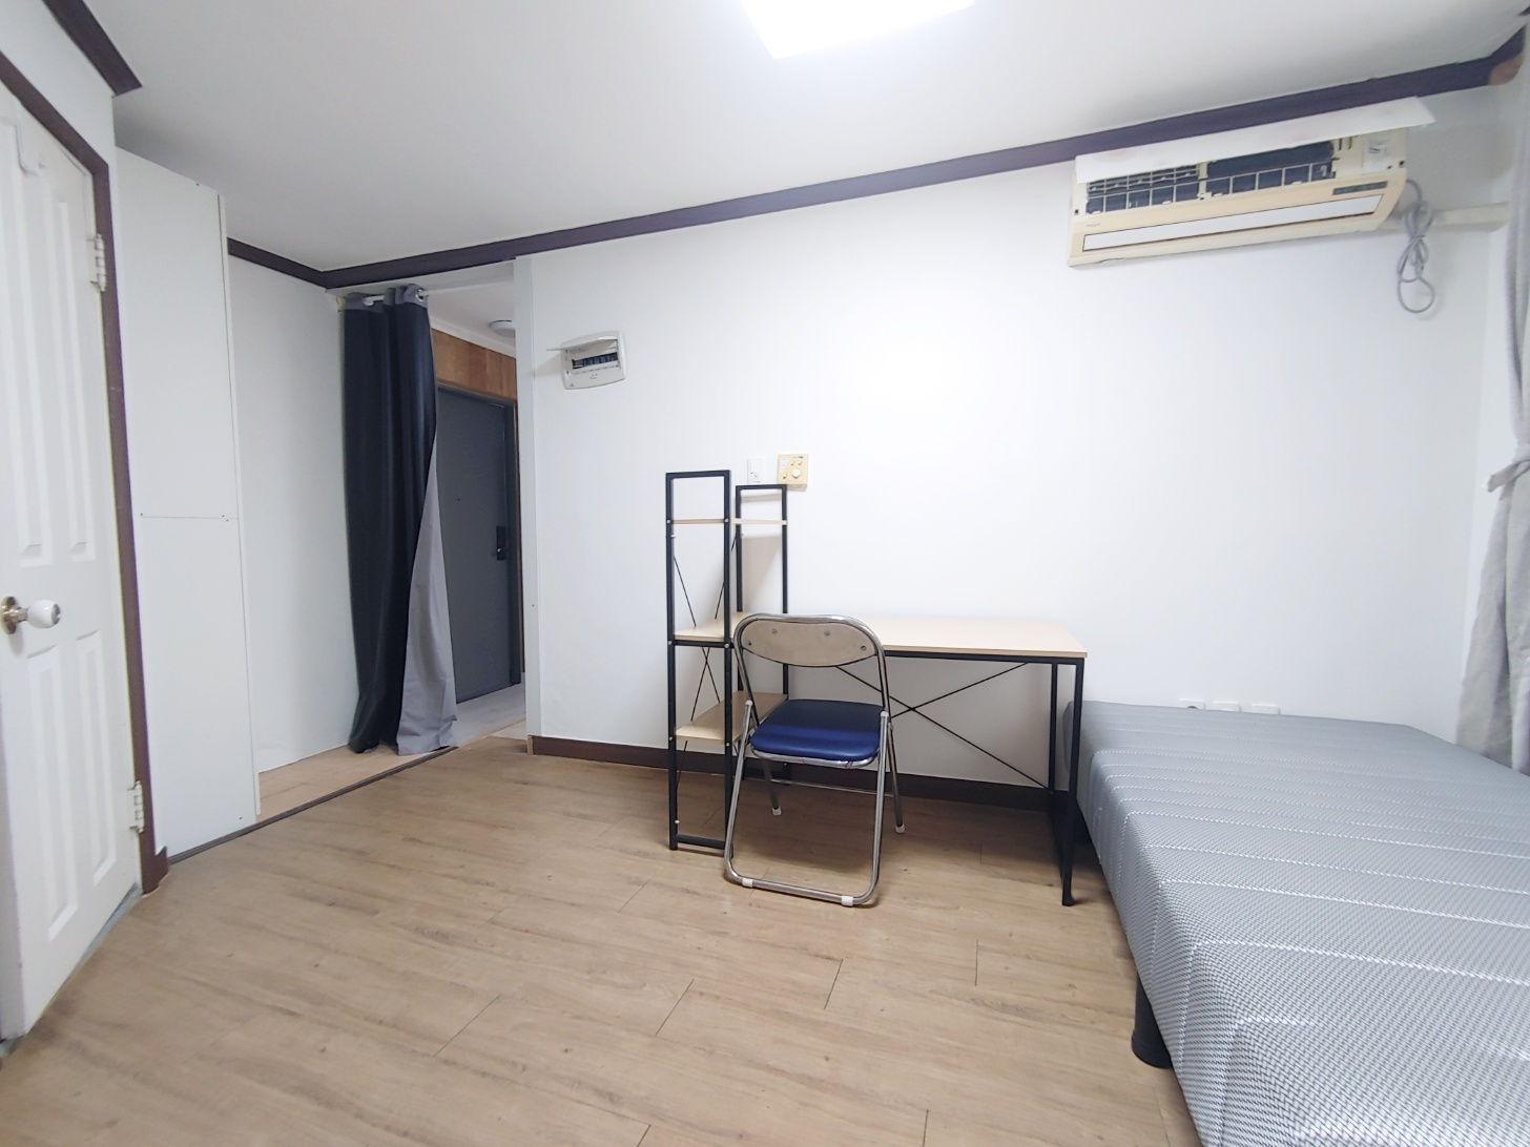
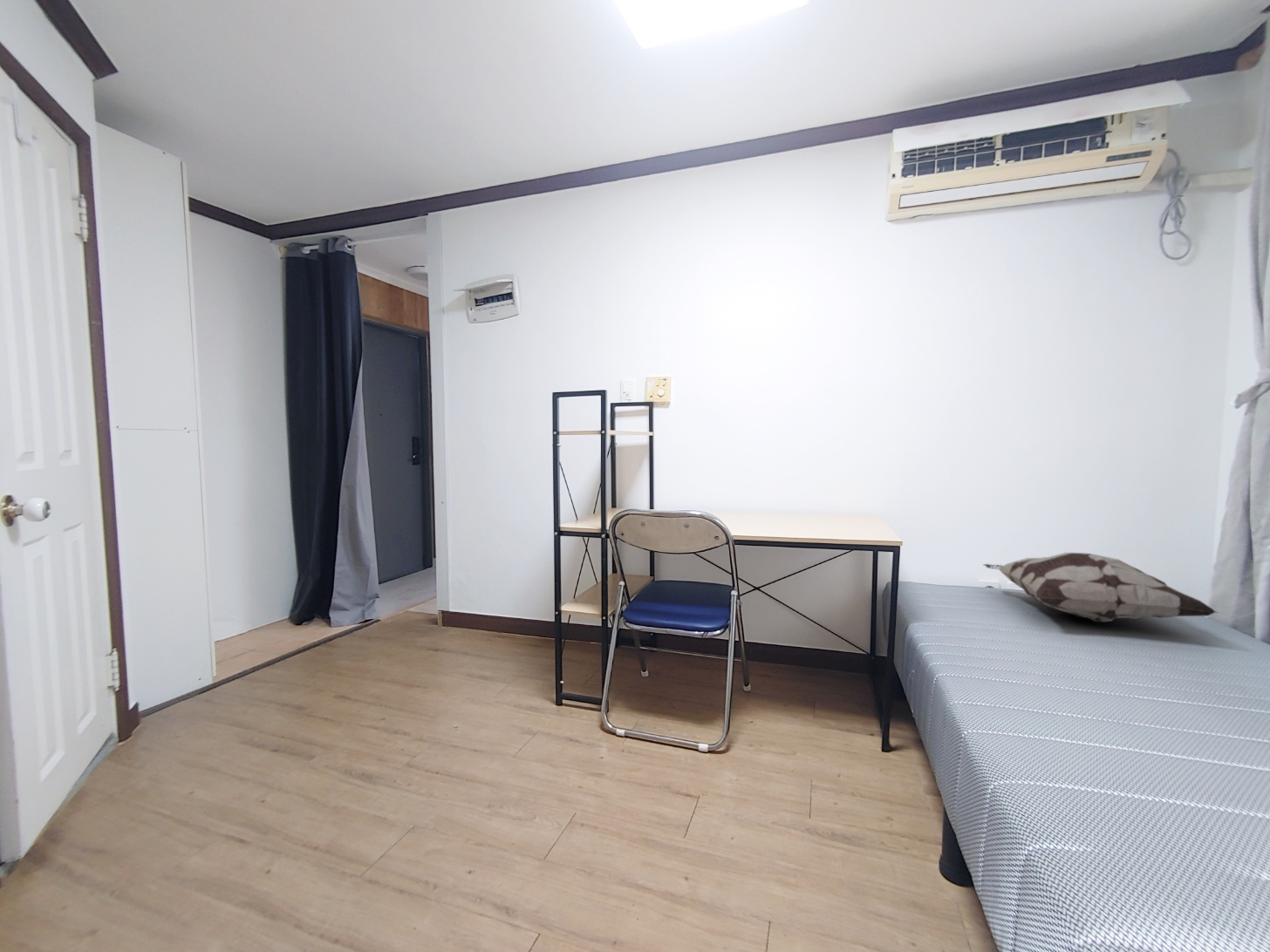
+ decorative pillow (1082, 584)
